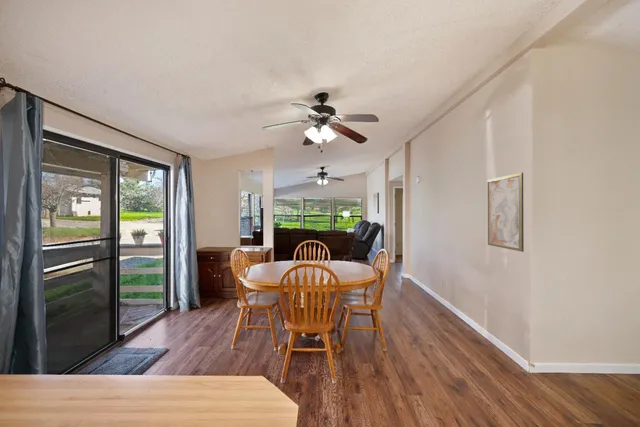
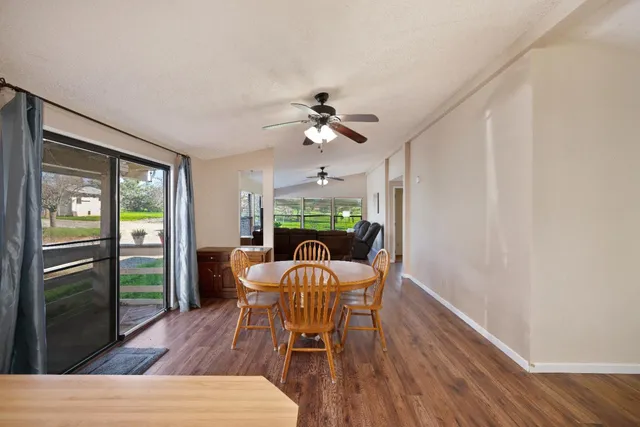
- wall art (503, 212)
